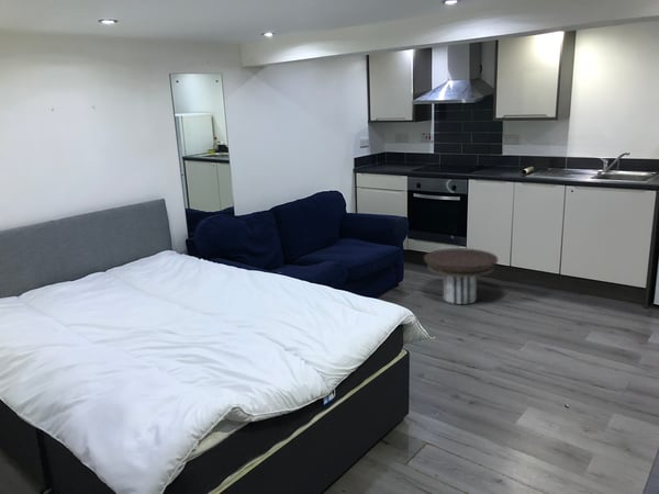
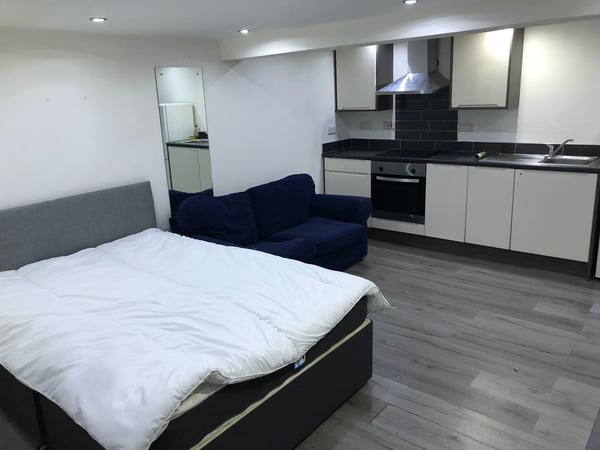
- side table (459, 278)
